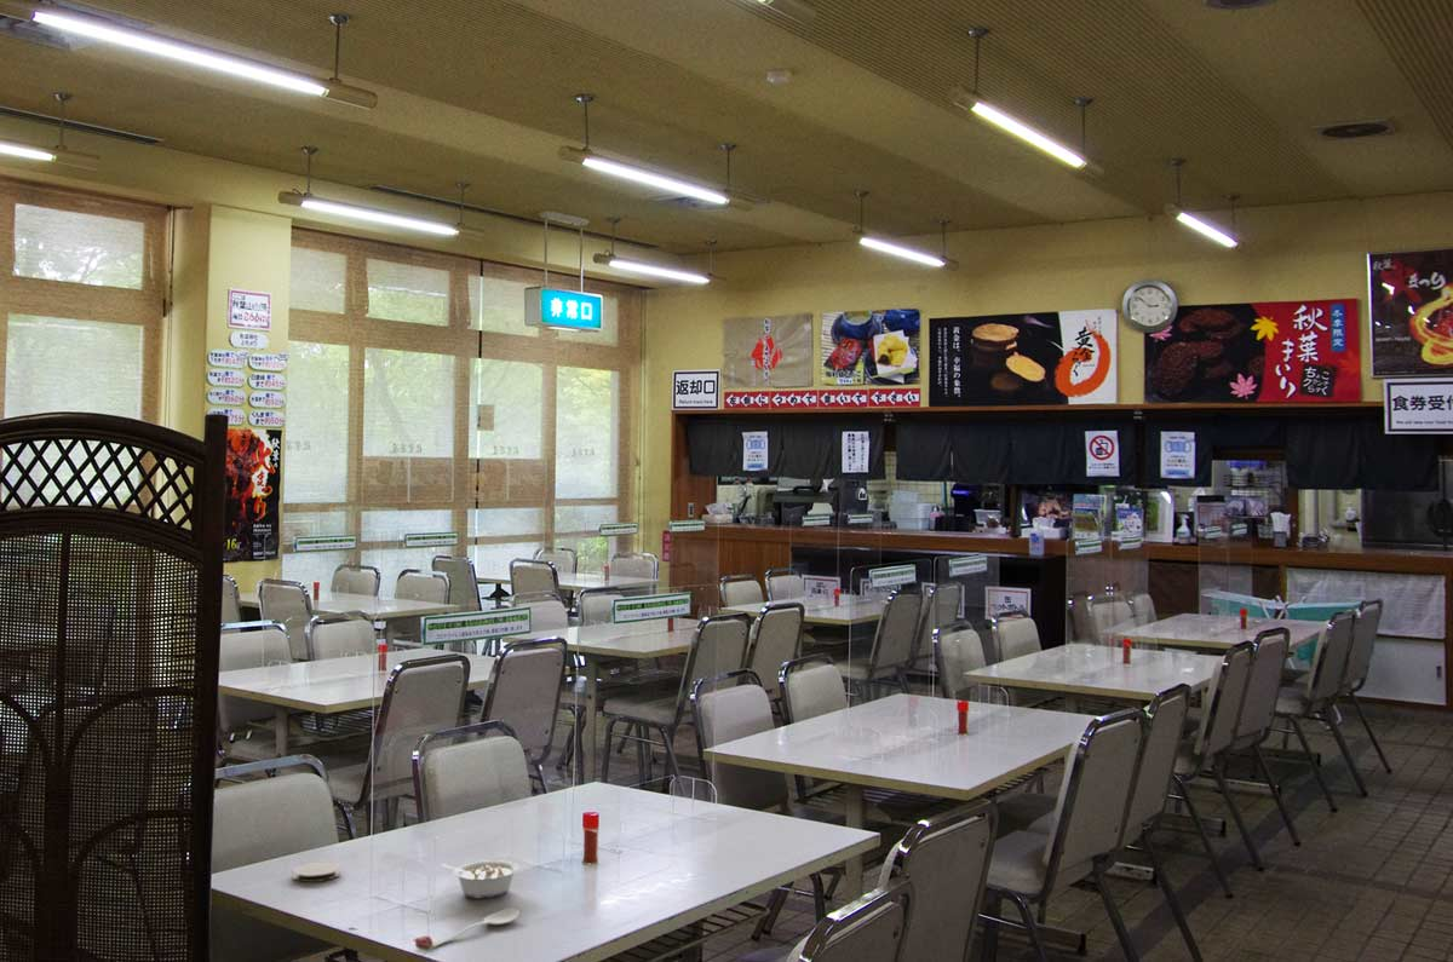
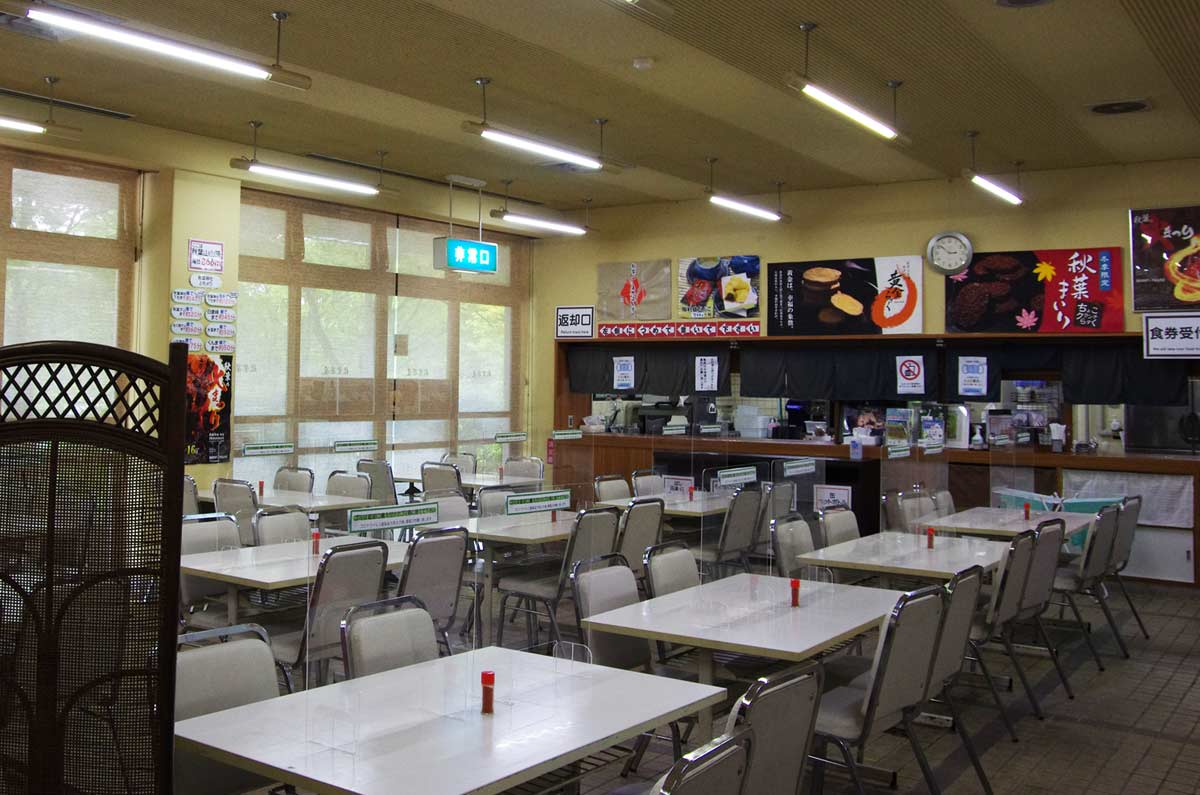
- legume (483, 879)
- spoon (467, 927)
- coaster (316, 871)
